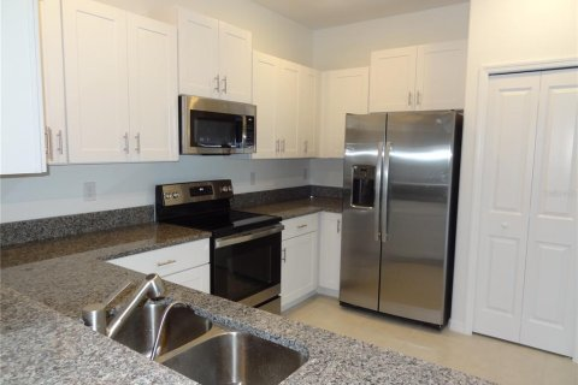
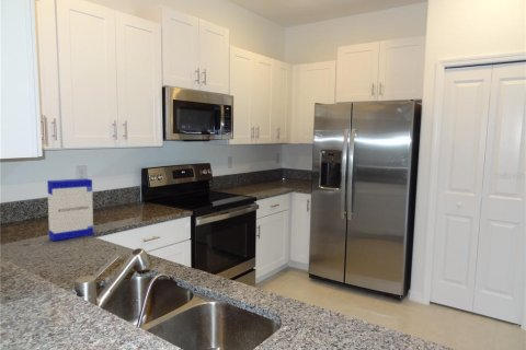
+ cereal box (70, 208)
